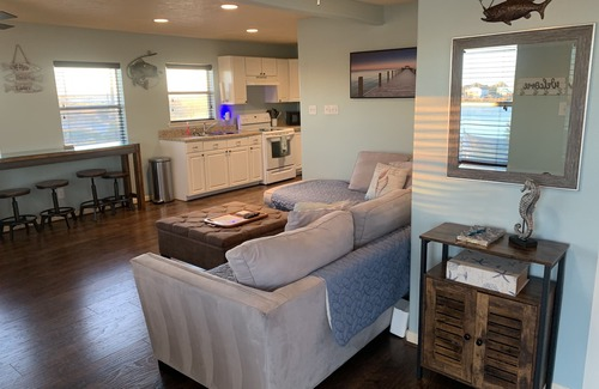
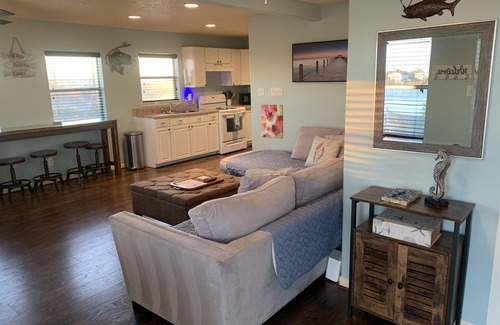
+ wall art (271, 121)
